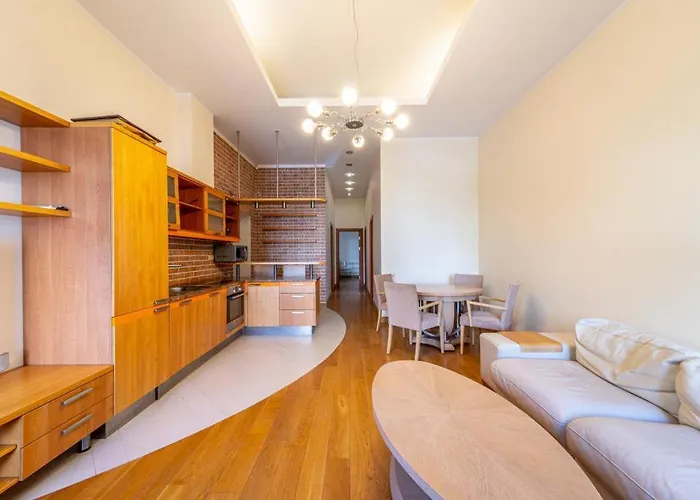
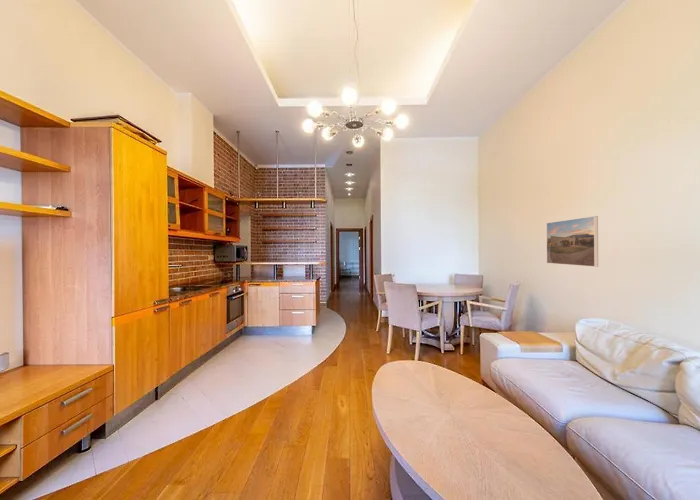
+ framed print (569, 242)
